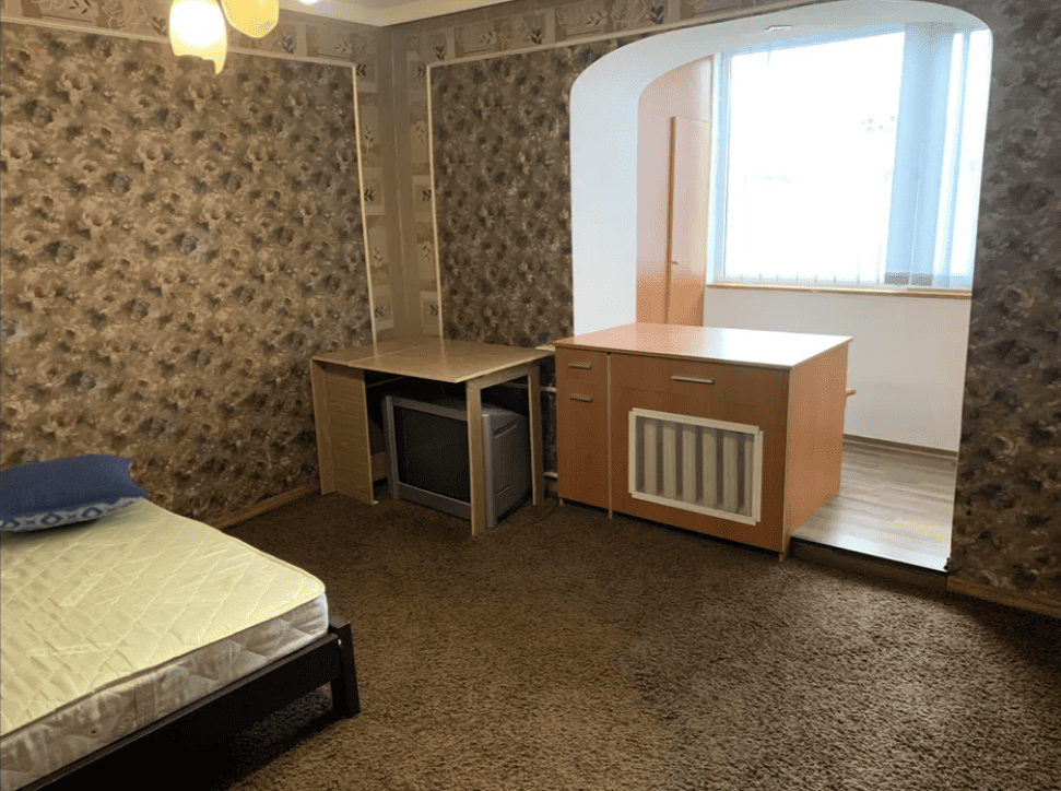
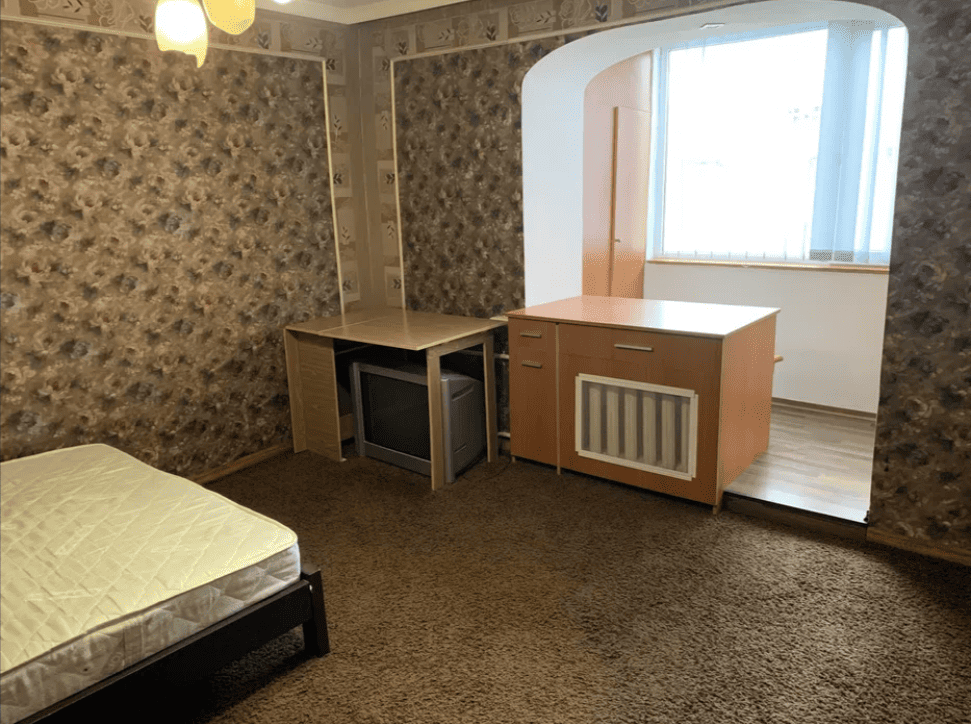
- pillow (60, 489)
